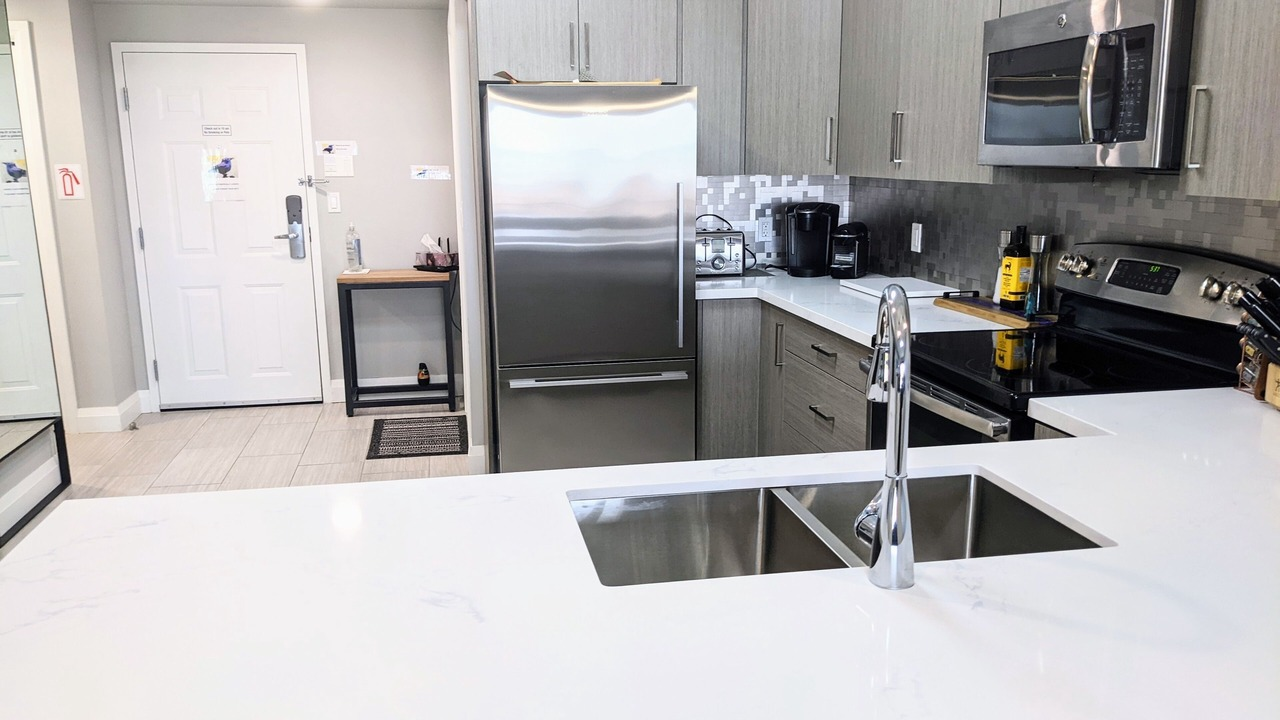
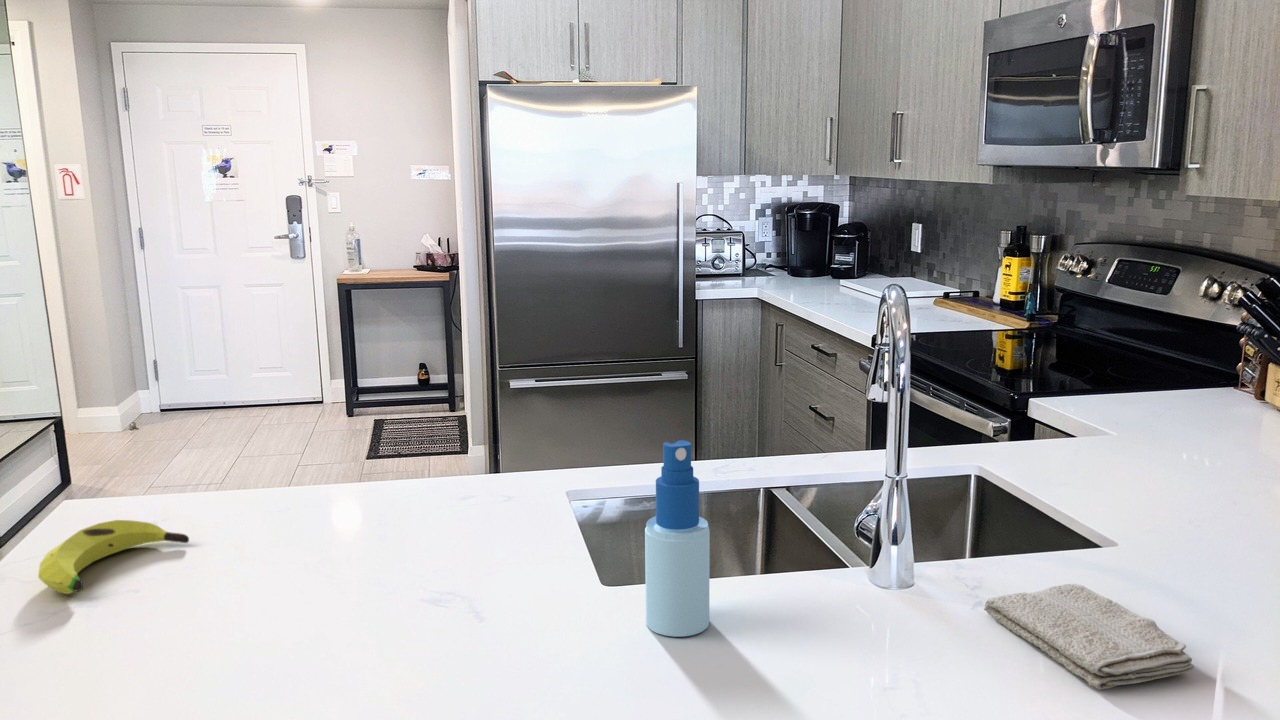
+ spray bottle (677, 533)
+ washcloth (1083, 629)
+ banana (114, 550)
